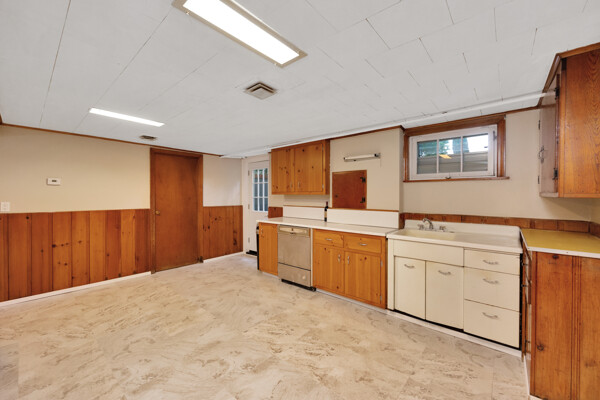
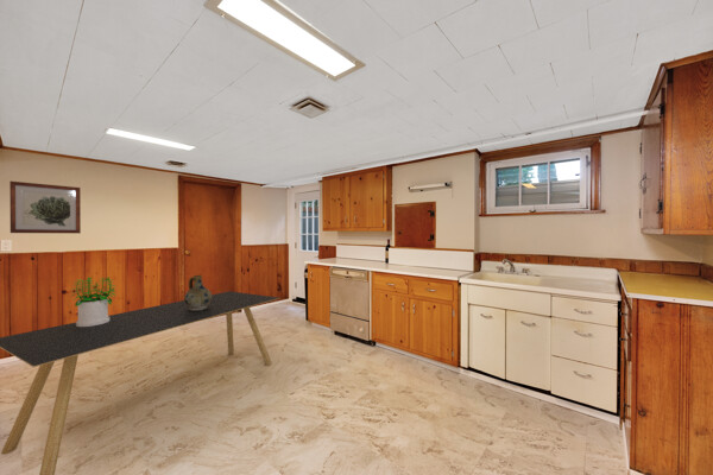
+ ceramic jug (197, 291)
+ wall art (46, 208)
+ dining table (164, 330)
+ potted plant (94, 298)
